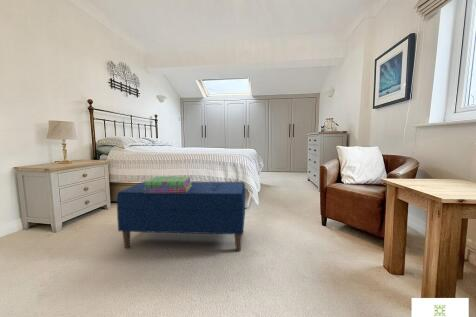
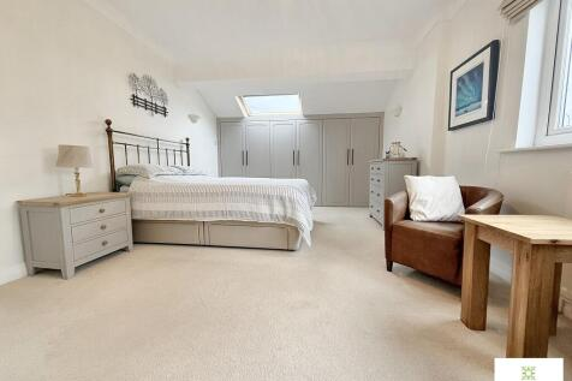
- stack of books (169, 183)
- bench (187, 212)
